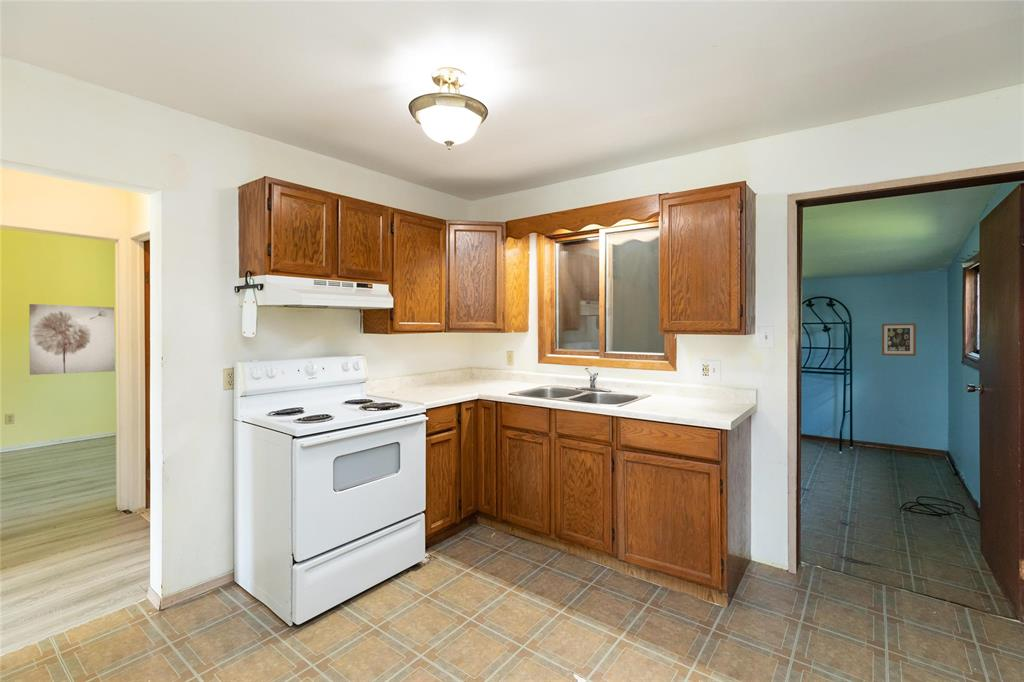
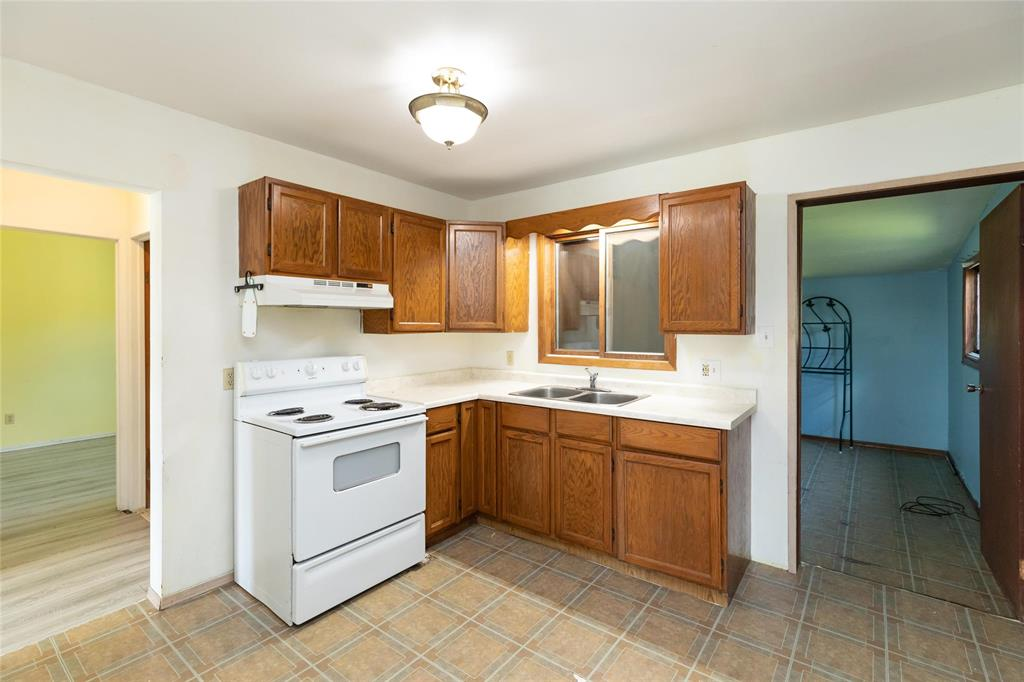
- wall art (898, 339)
- wall art (77, 339)
